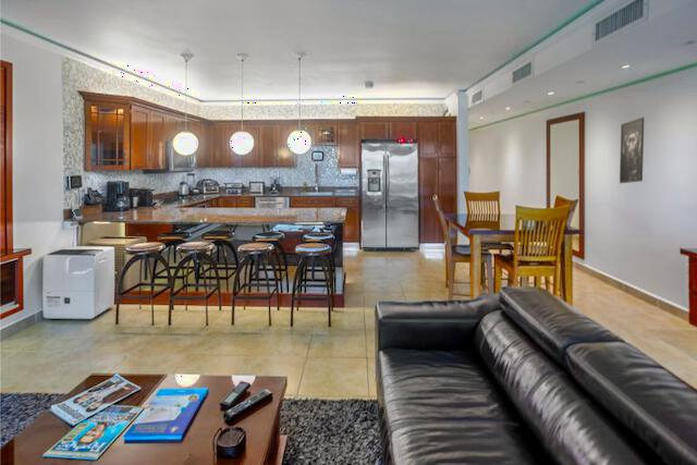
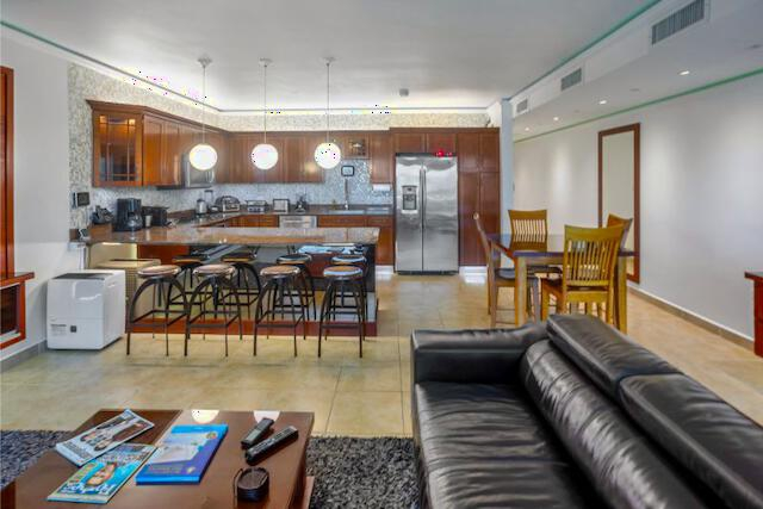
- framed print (631, 151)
